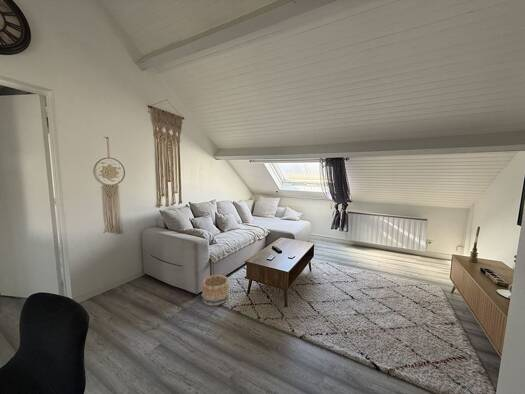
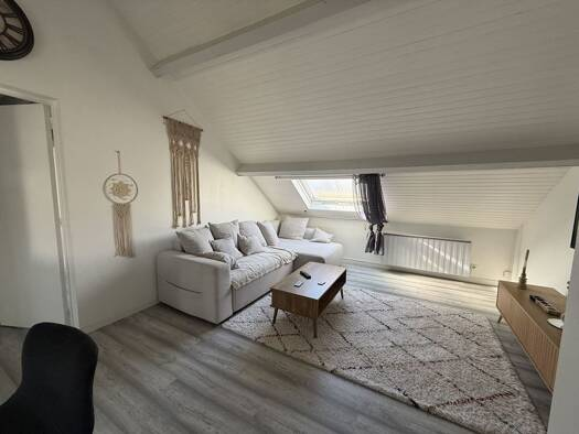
- basket (215, 289)
